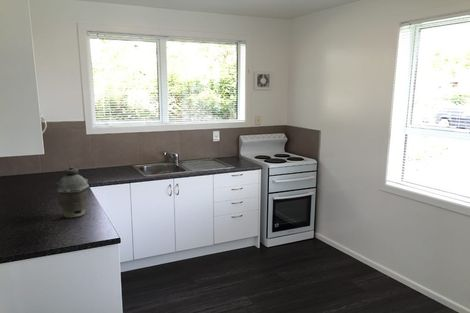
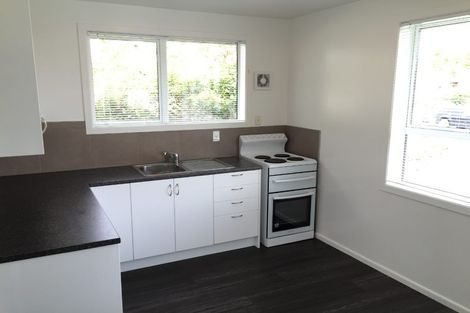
- kettle (72, 191)
